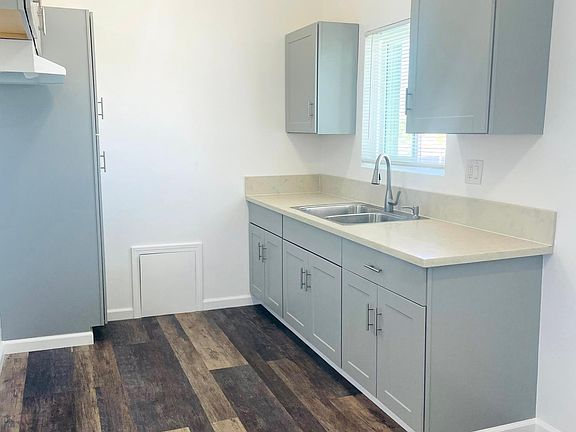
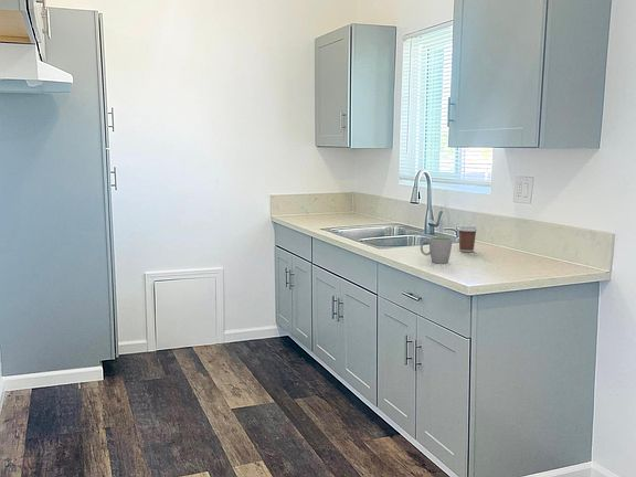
+ coffee cup (466, 237)
+ mug (435, 250)
